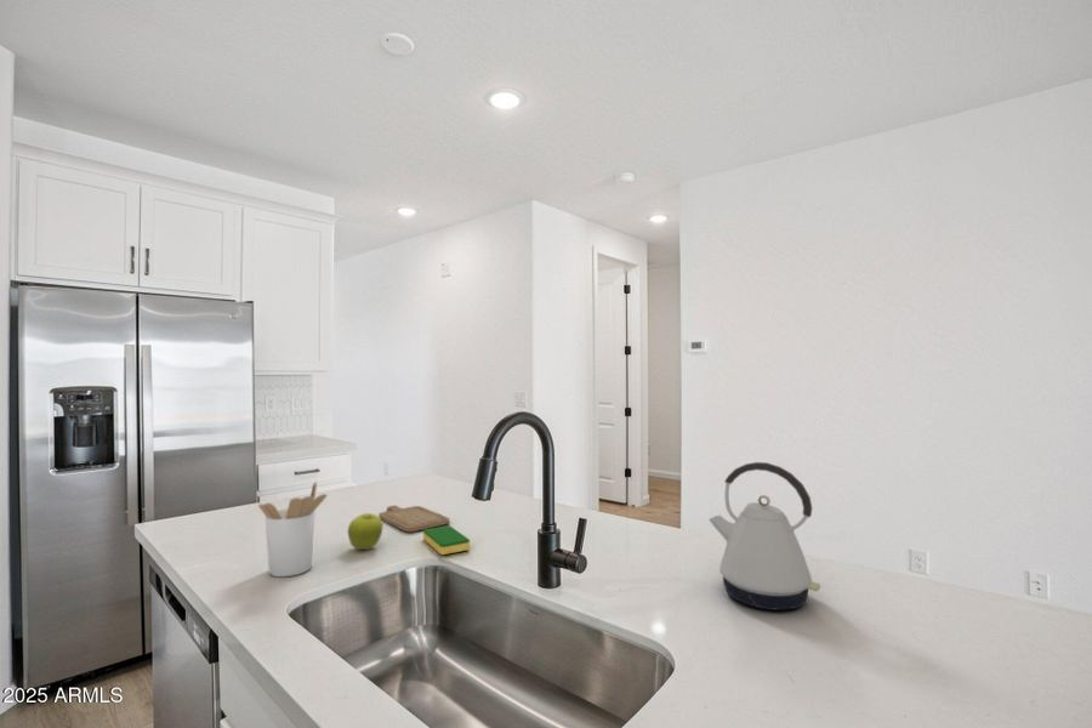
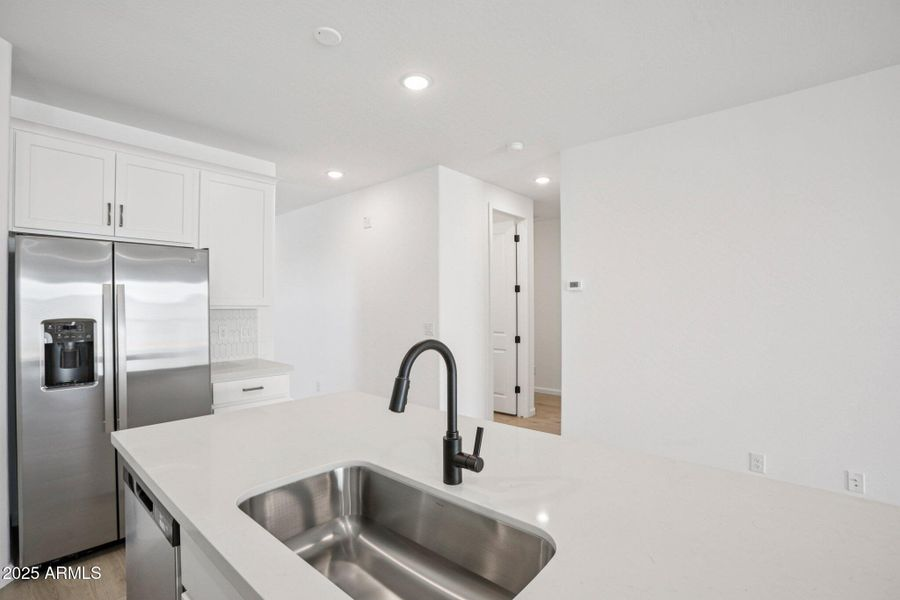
- utensil holder (296, 529)
- fruit (365, 531)
- chopping board (409, 516)
- kettle (760, 528)
- dish sponge (445, 539)
